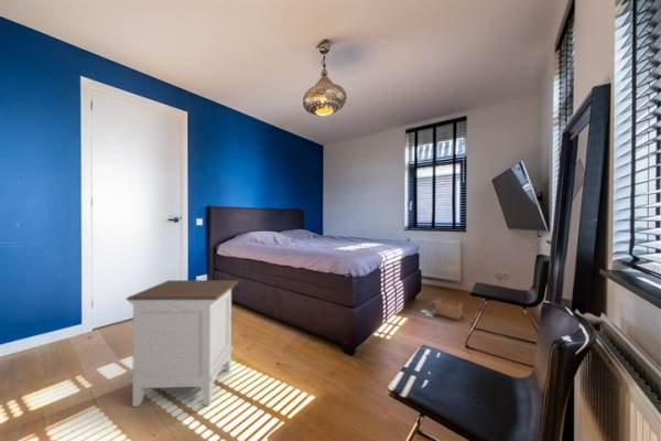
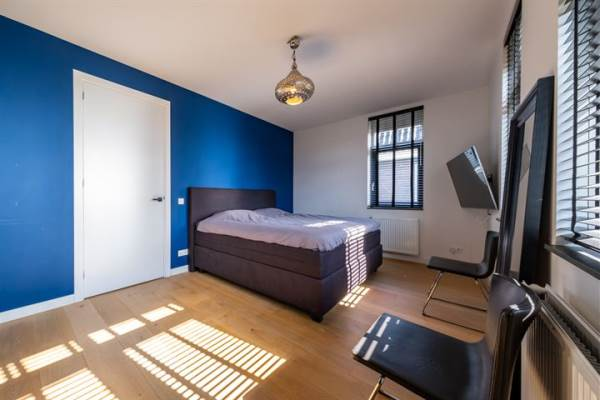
- cardboard box (438, 308)
- nightstand (188, 335)
